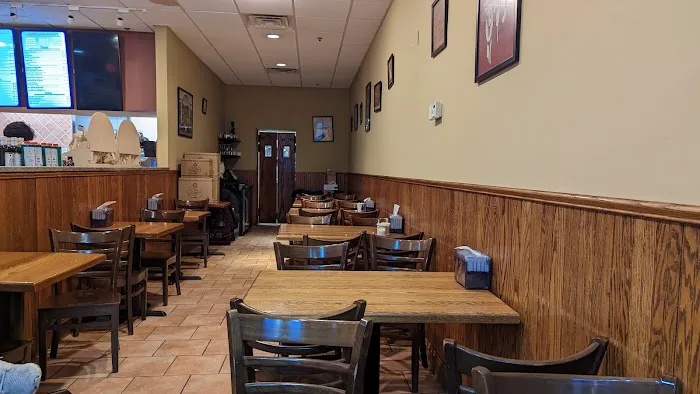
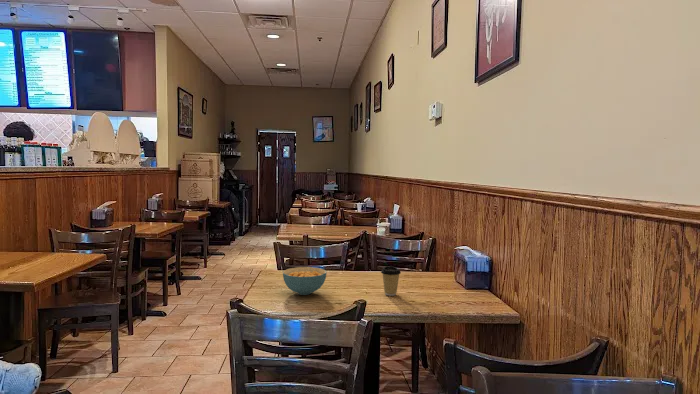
+ cereal bowl (304, 282)
+ coffee cup (390, 281)
